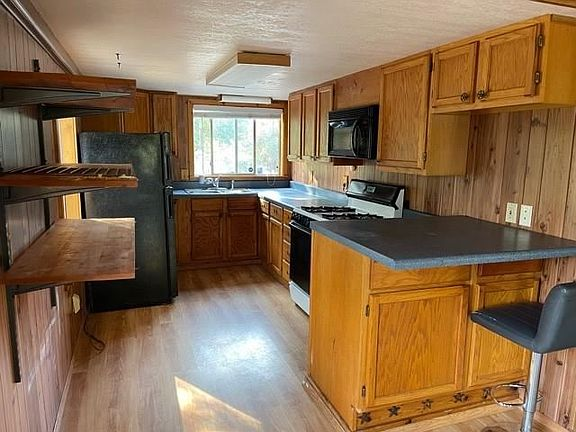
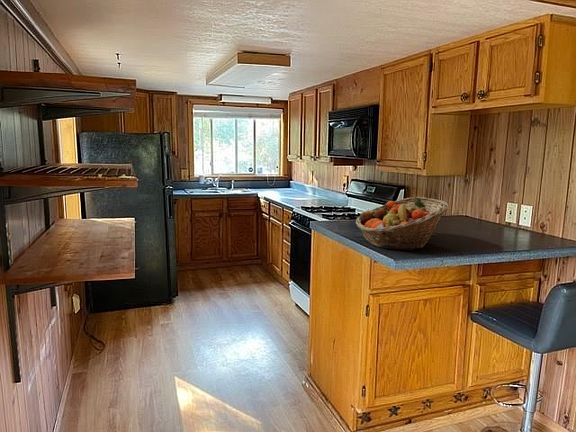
+ fruit basket (399, 220)
